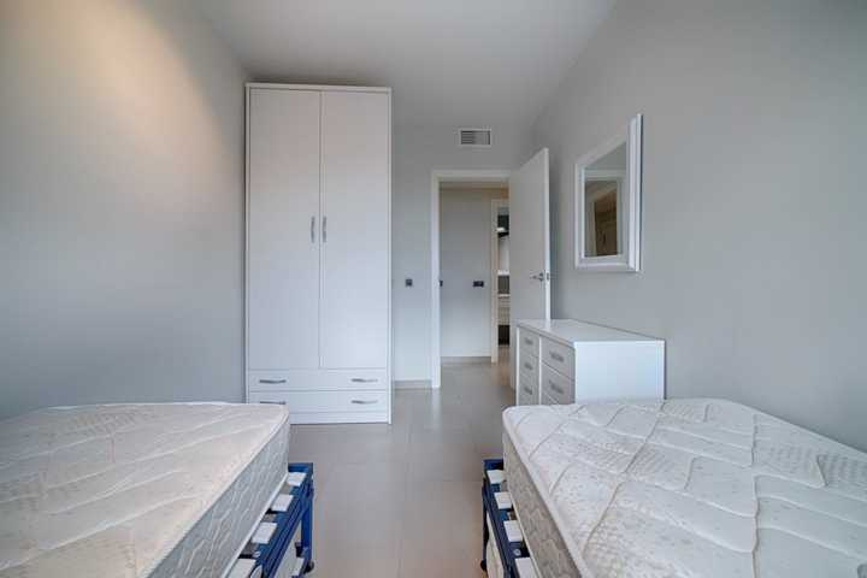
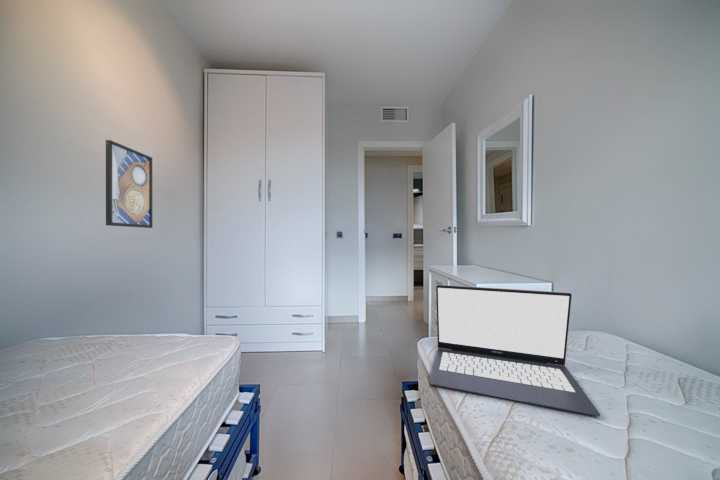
+ laptop (500, 334)
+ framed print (131, 188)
